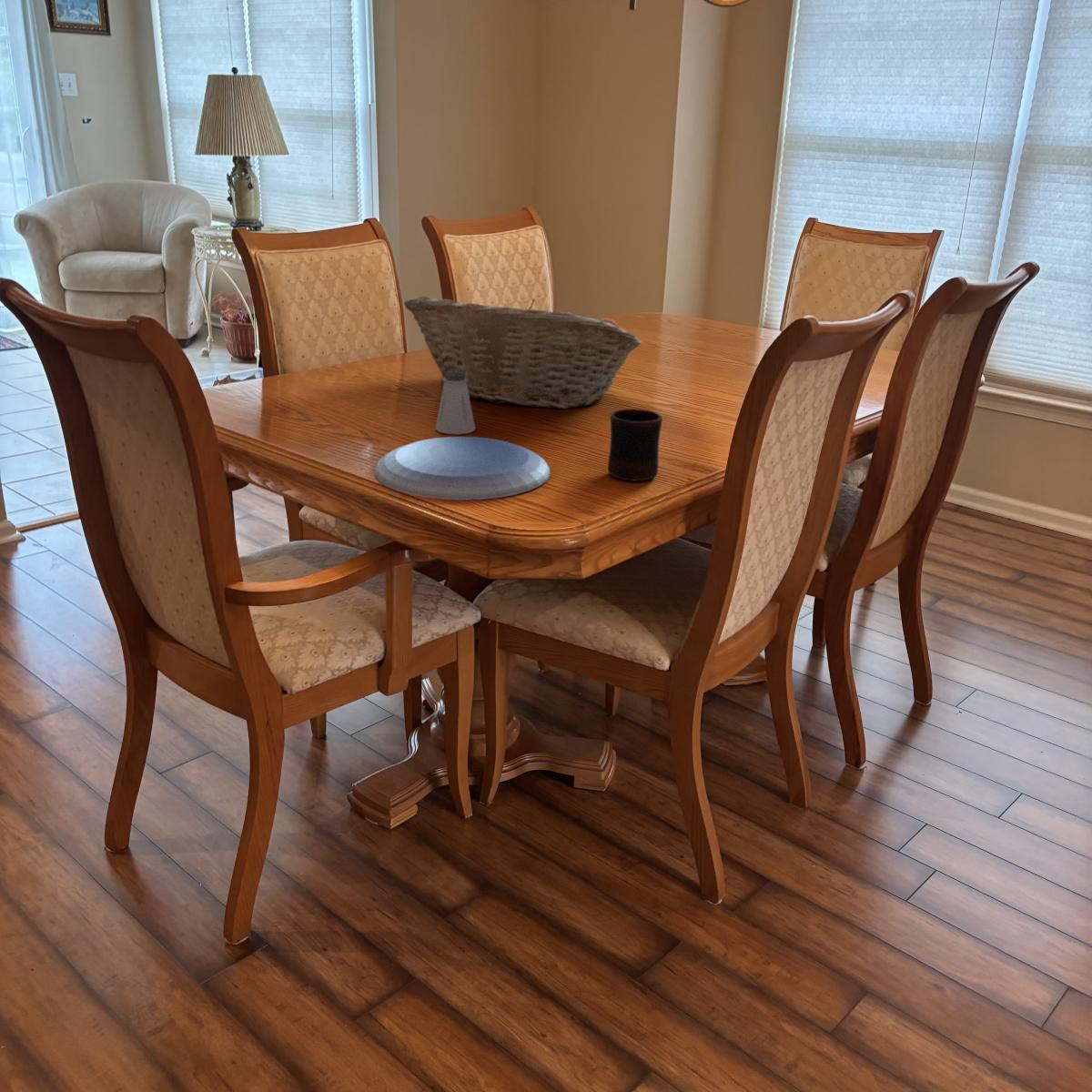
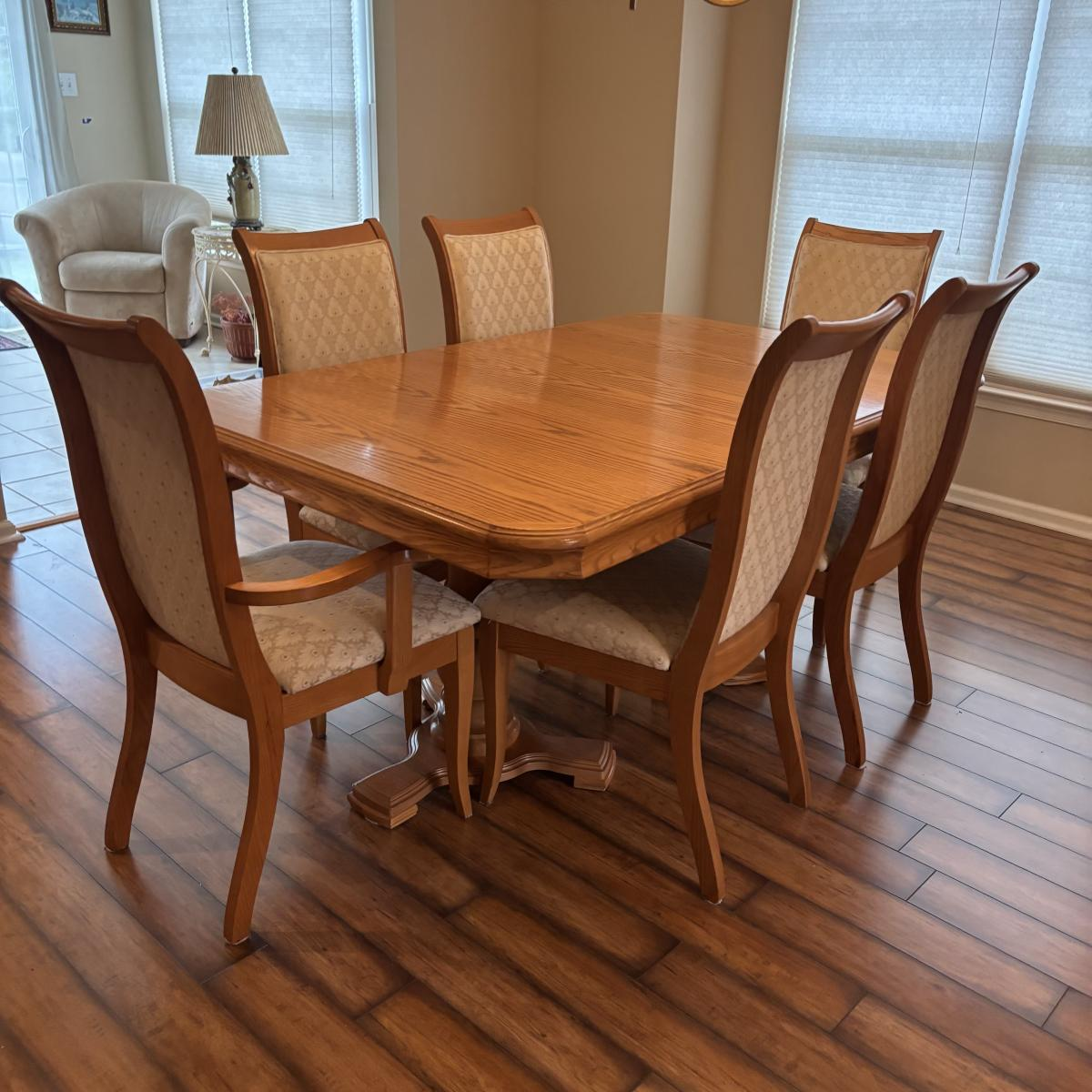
- saltshaker (455, 401)
- mug (629, 441)
- fruit basket (521, 342)
- plate (462, 460)
